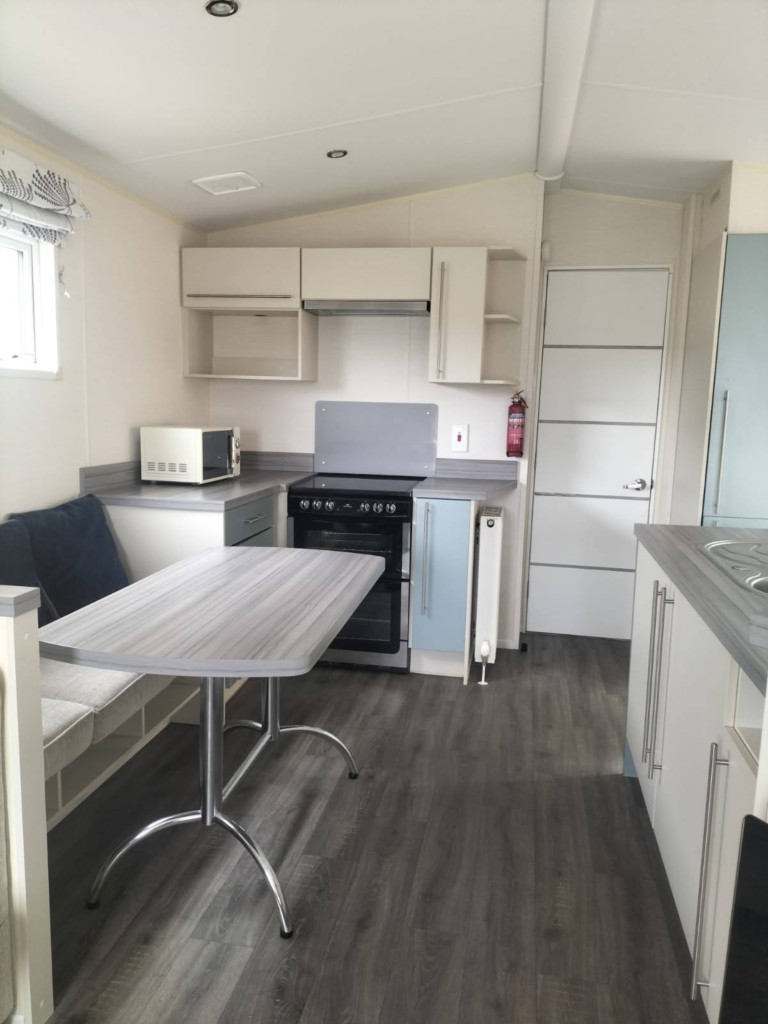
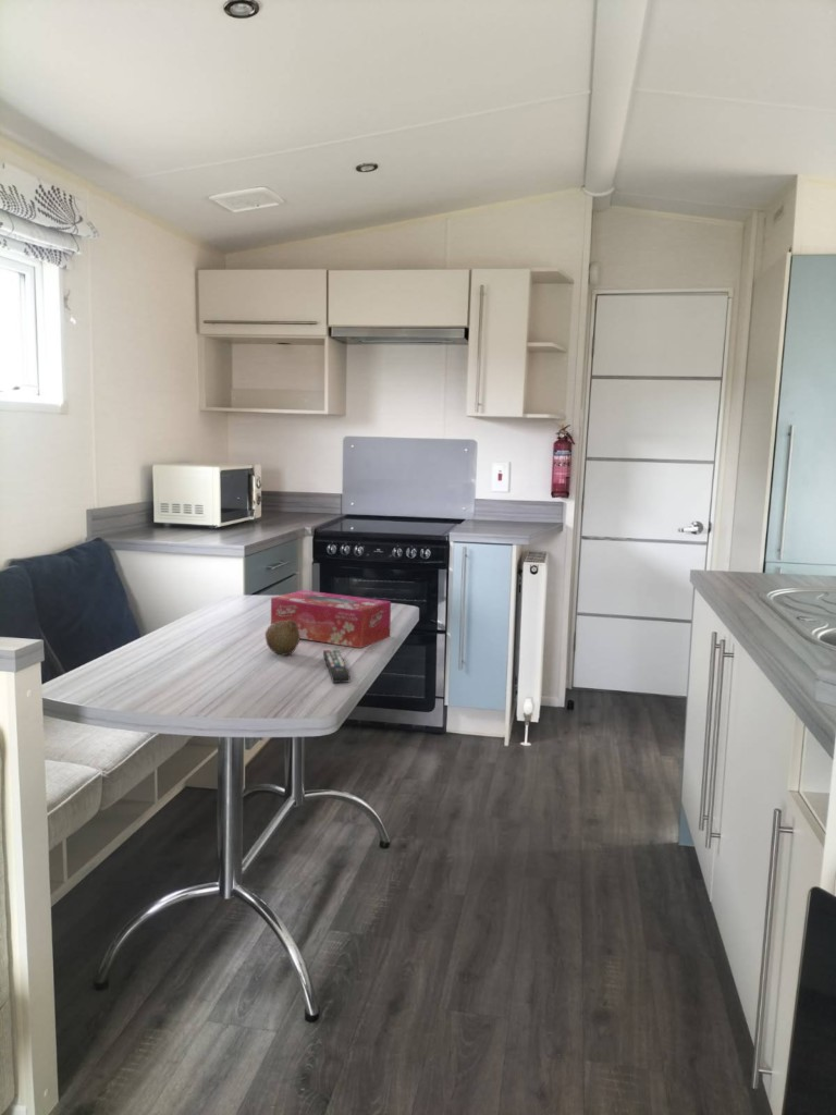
+ tissue box (330, 617)
+ remote control (335, 664)
+ fruit (282, 637)
